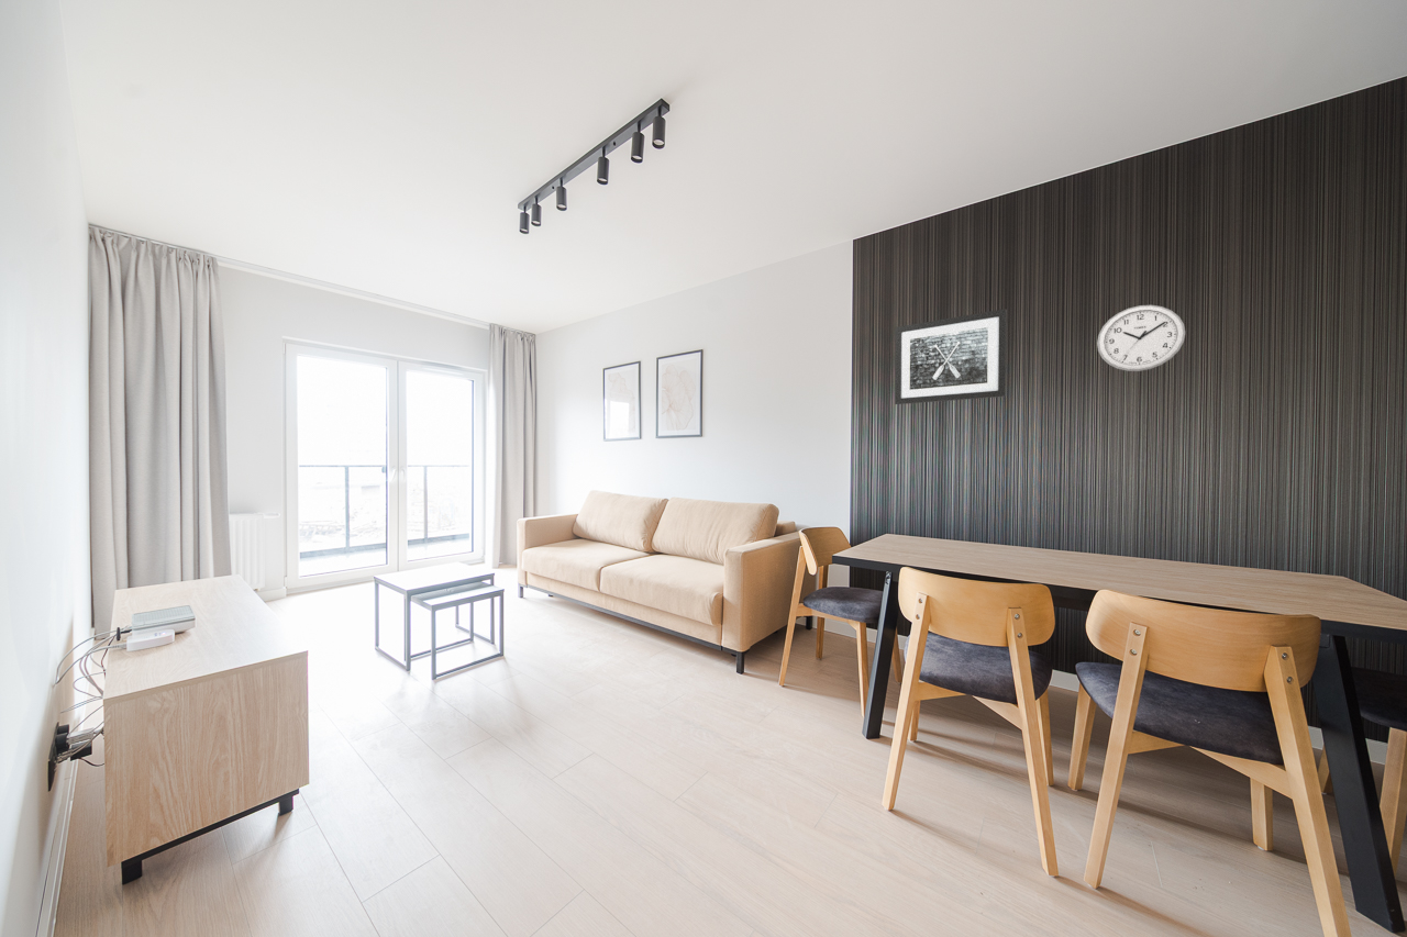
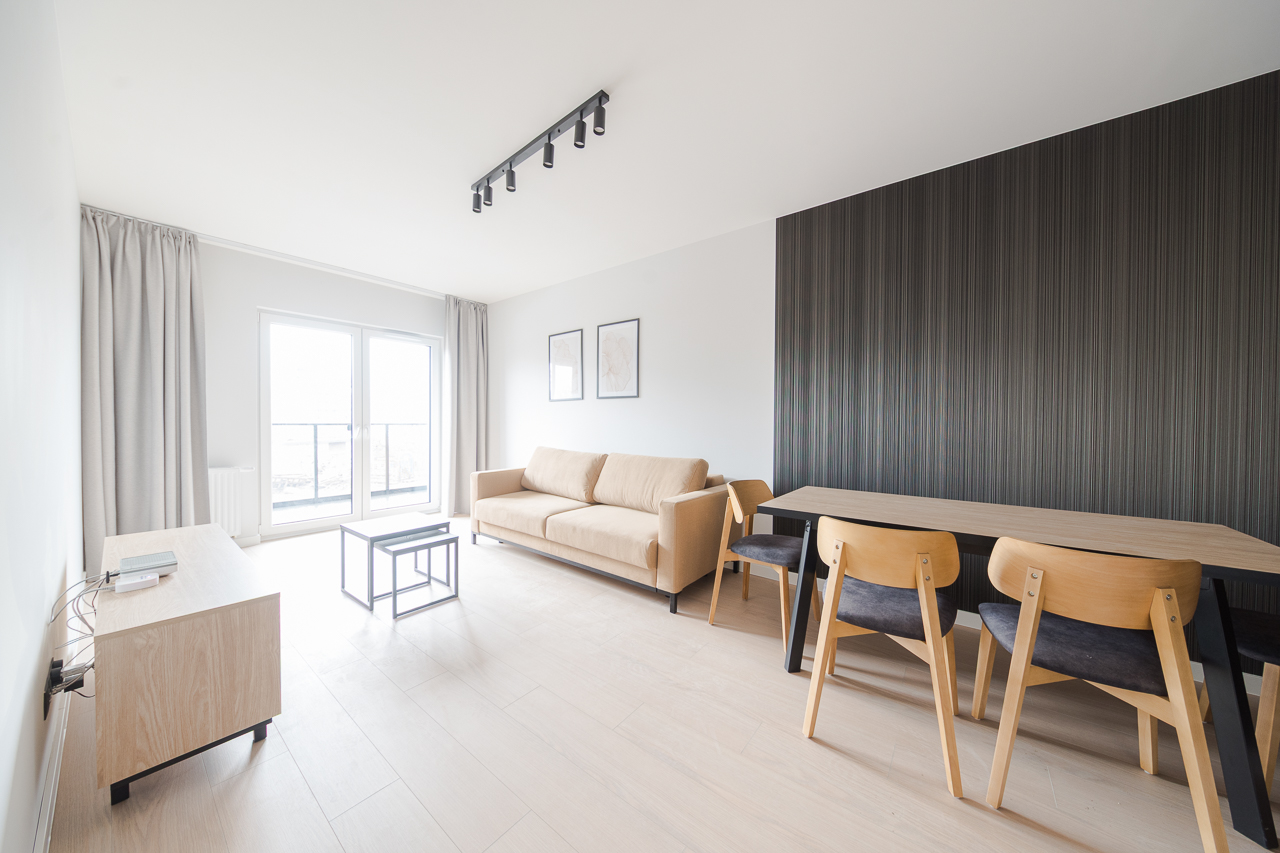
- wall art (946, 359)
- wall clock (1139, 337)
